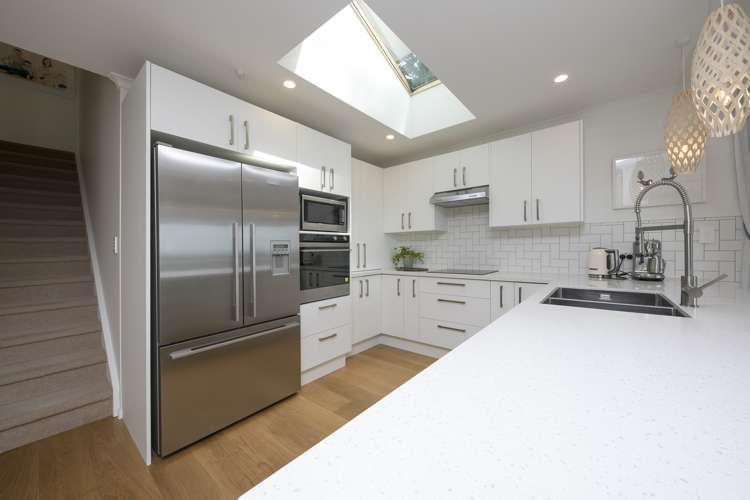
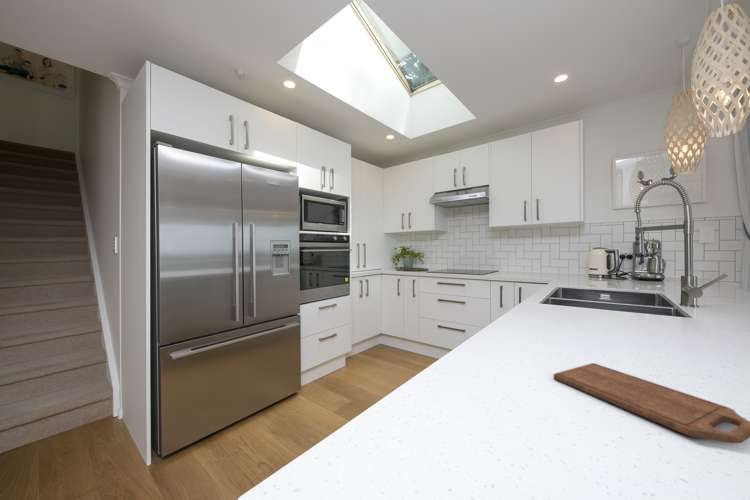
+ cutting board (642, 395)
